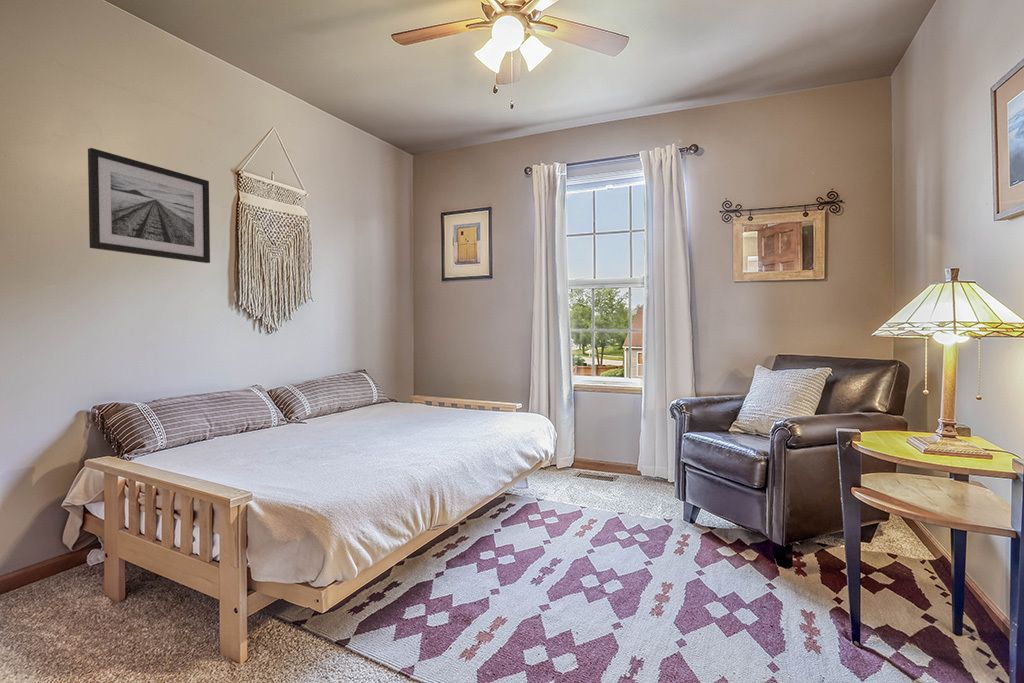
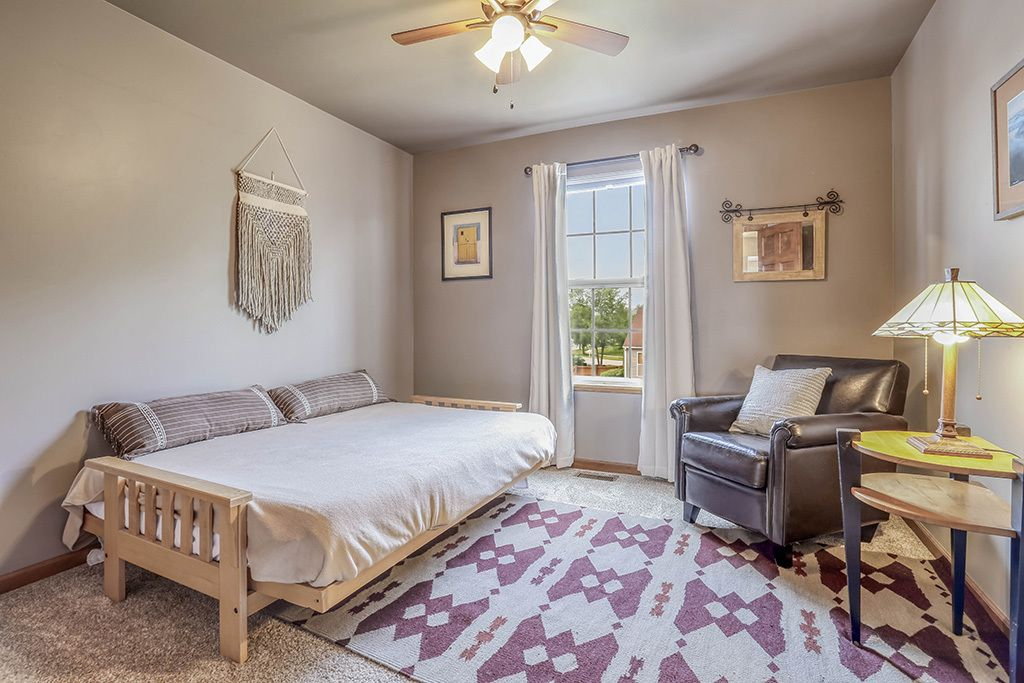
- wall art (154, 211)
